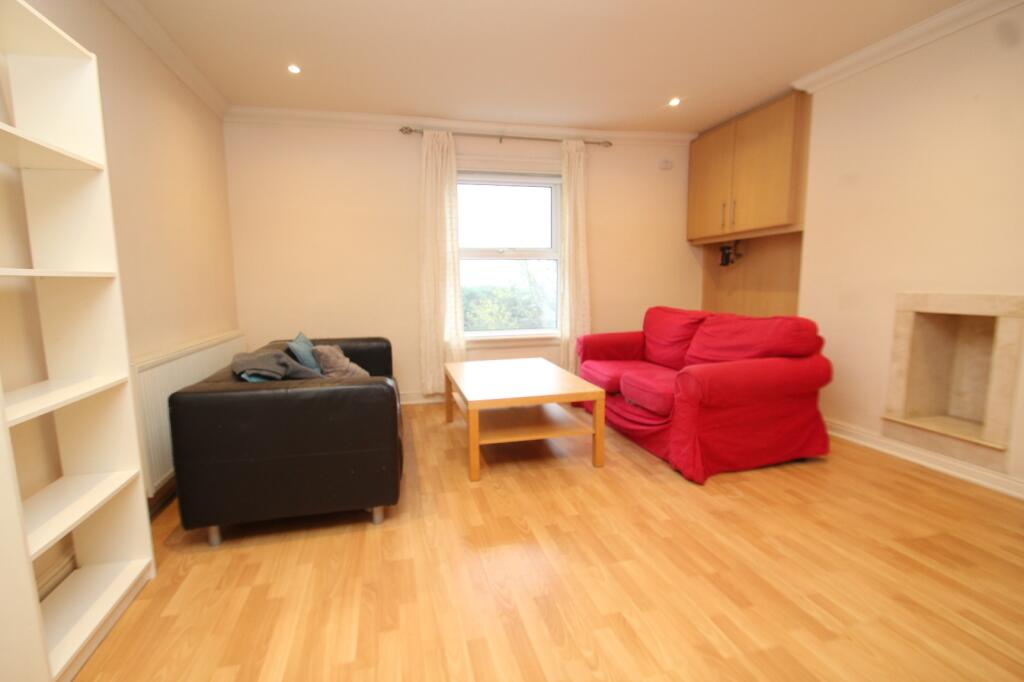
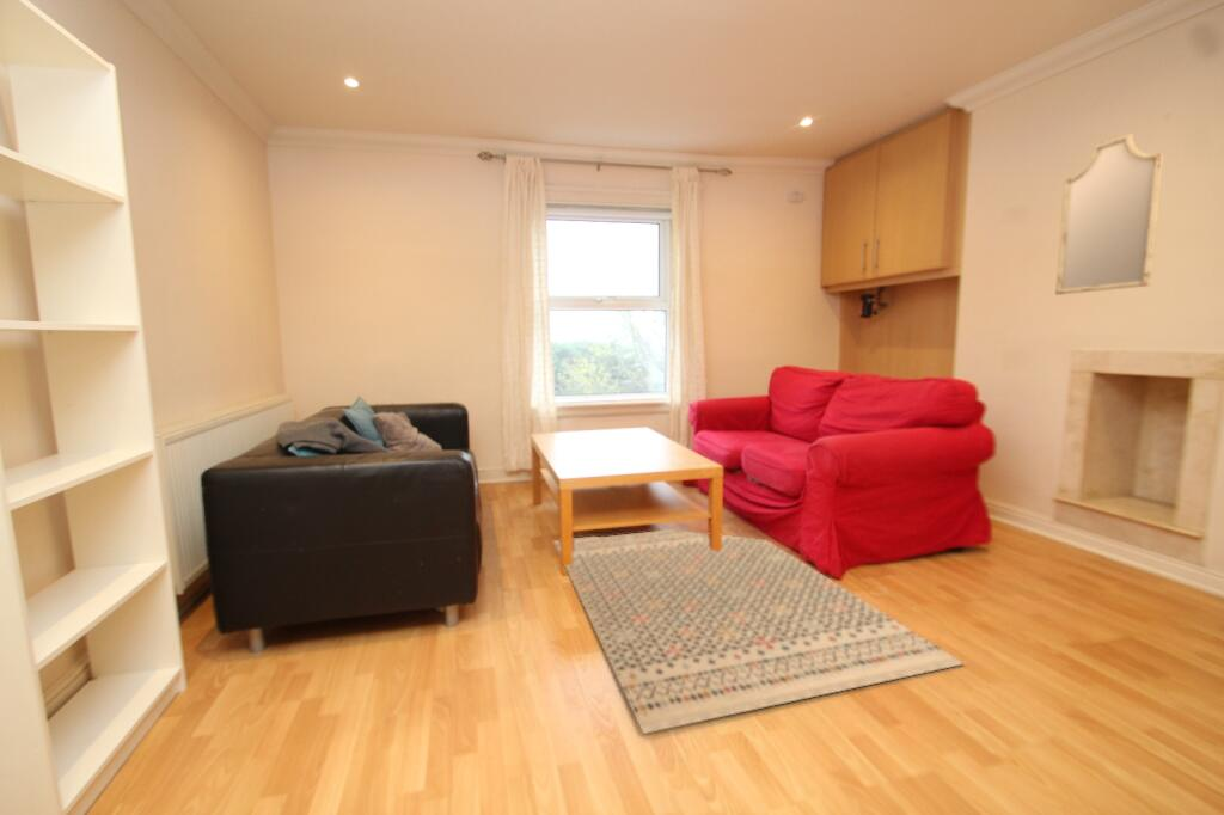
+ rug (706, 586)
+ home mirror (1104, 216)
